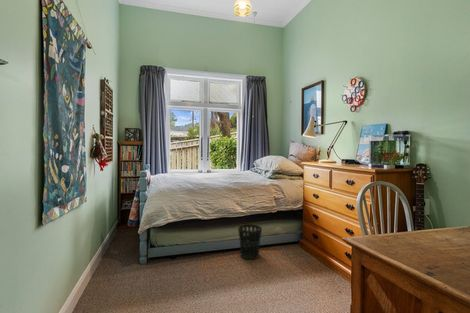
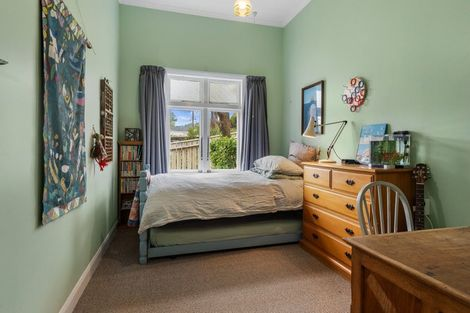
- wastebasket (249, 241)
